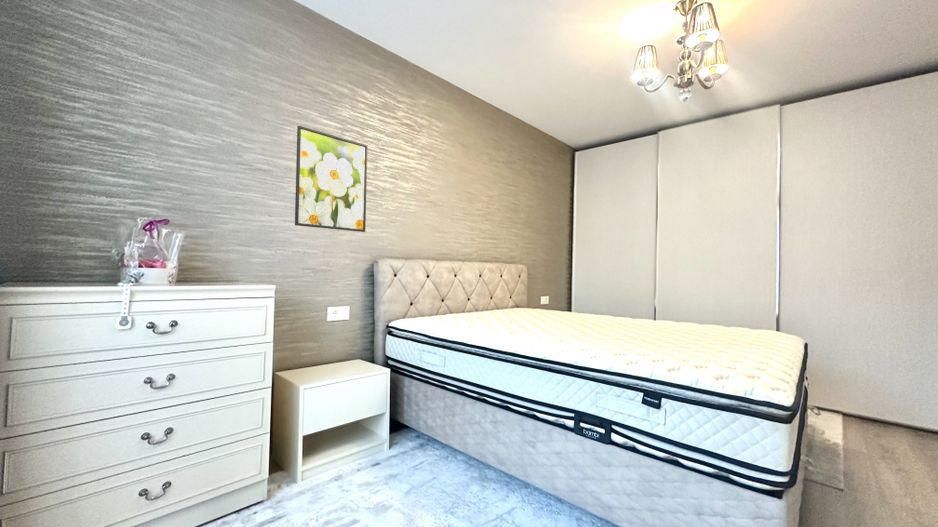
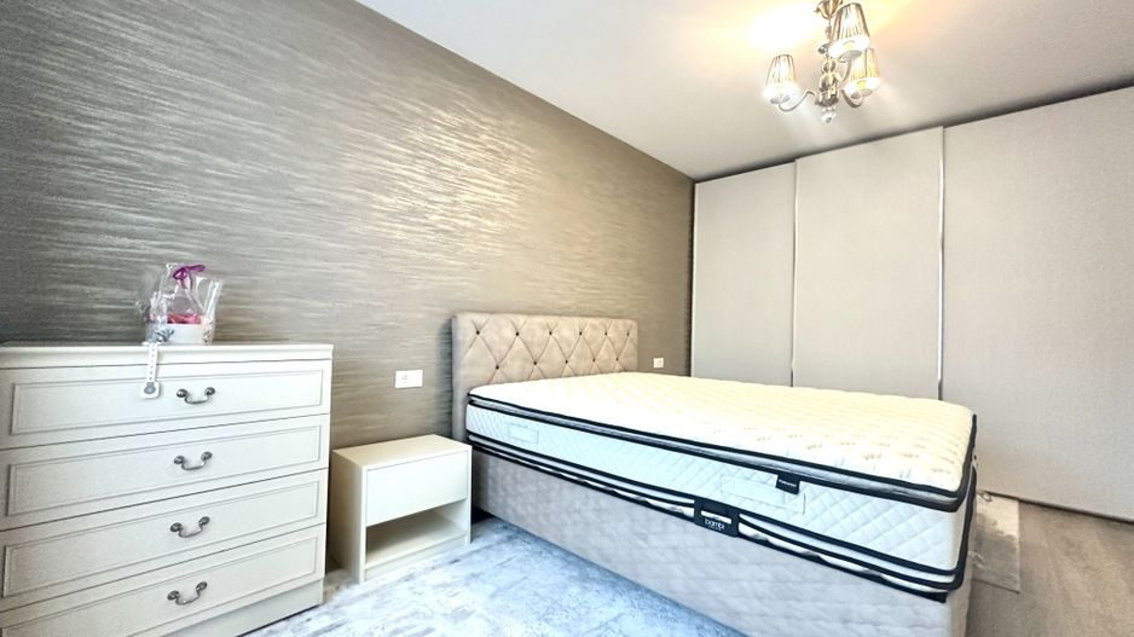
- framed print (333, 182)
